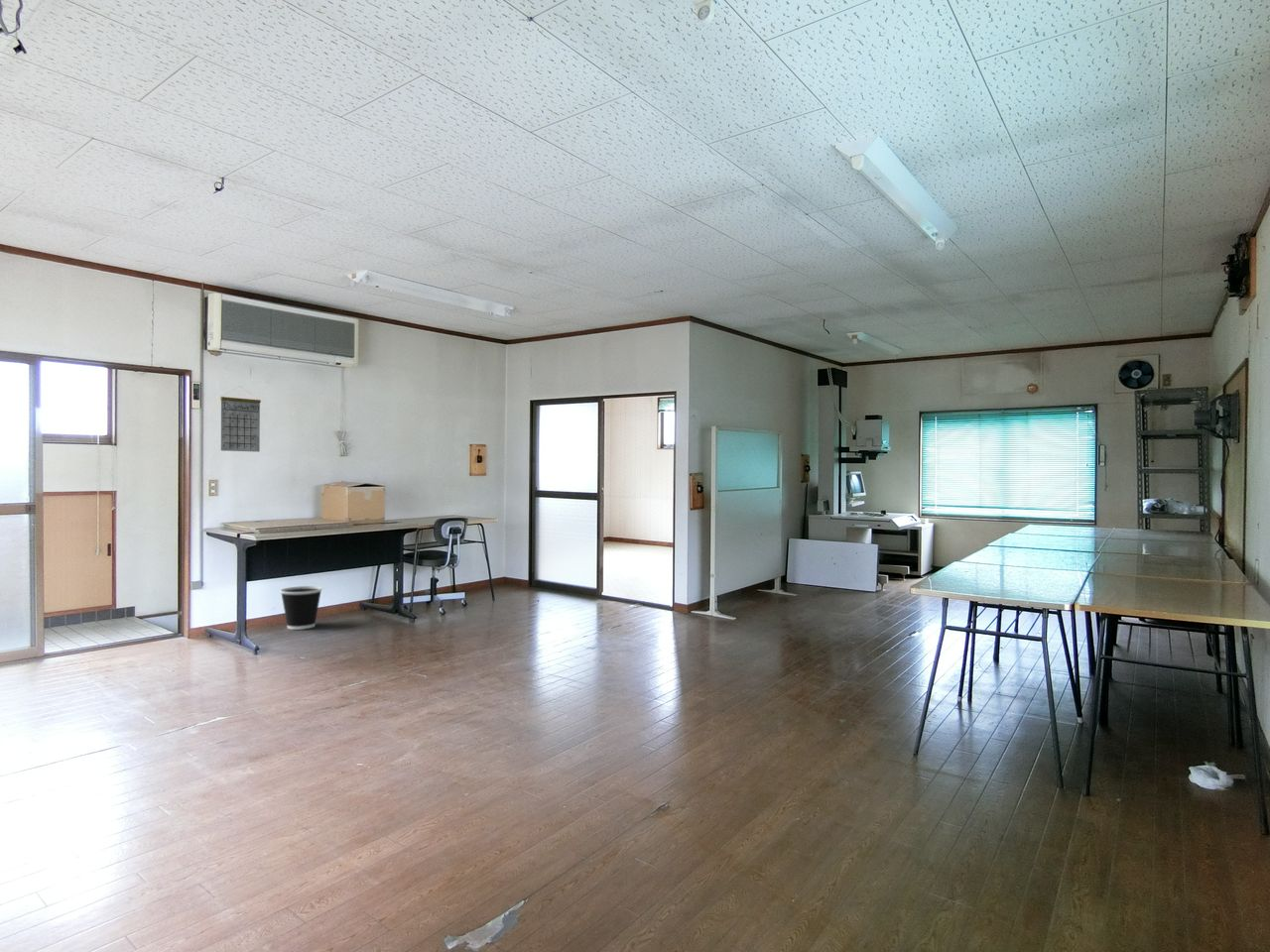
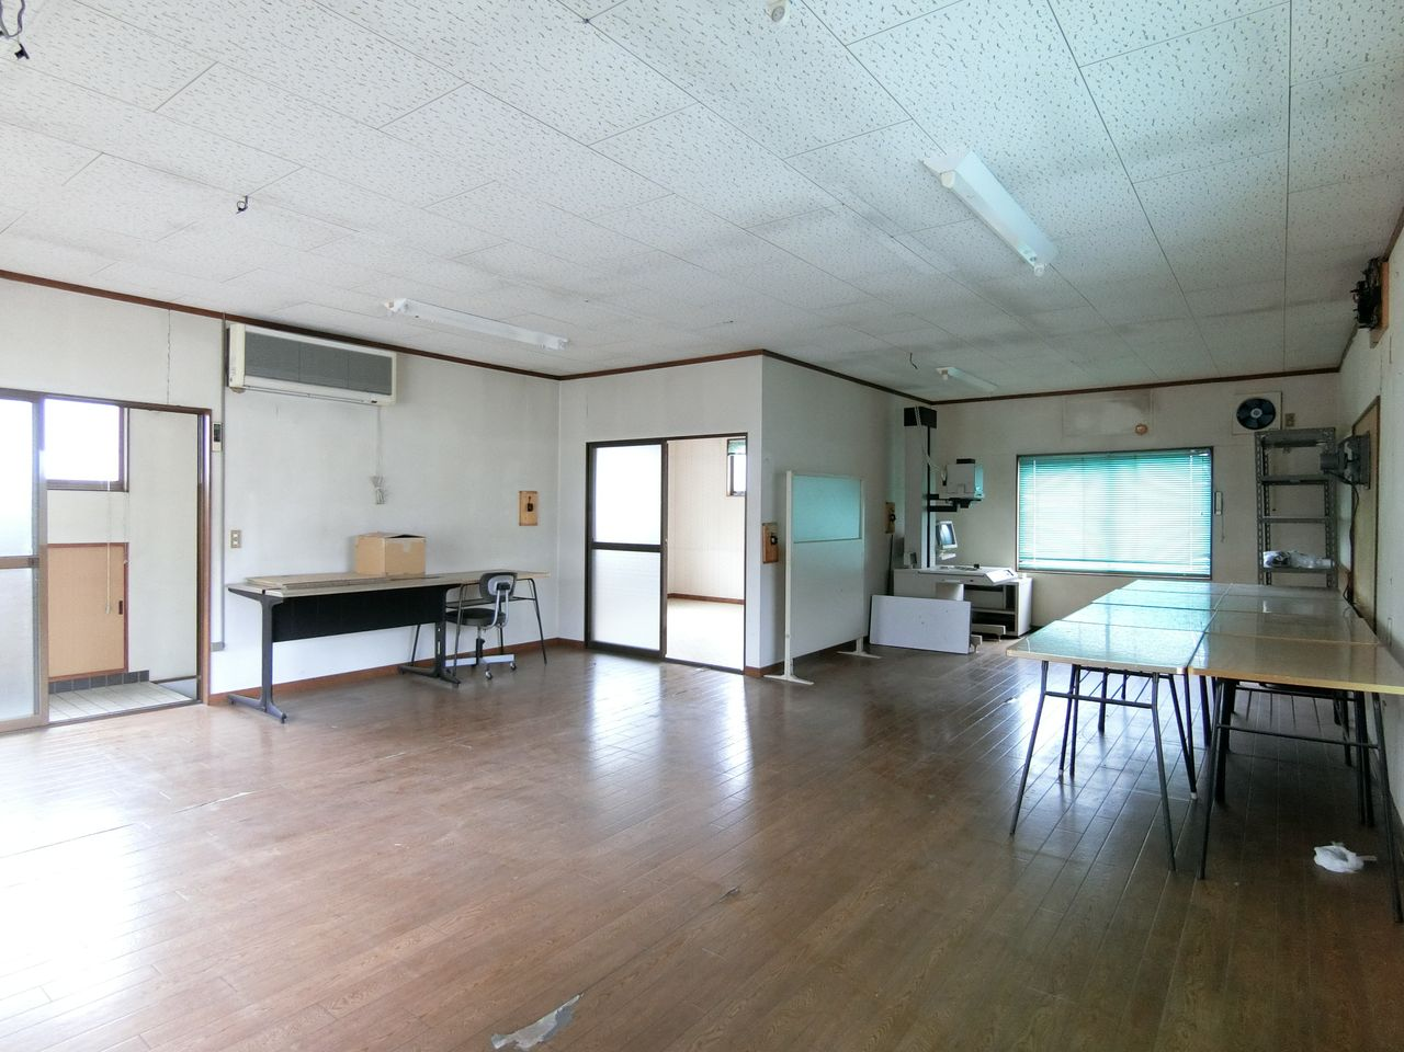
- calendar (240, 418)
- wastebasket (301, 608)
